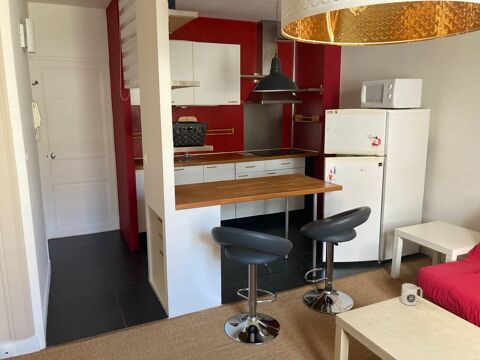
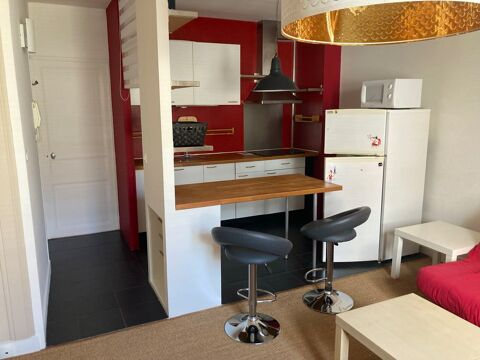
- mug (412, 294)
